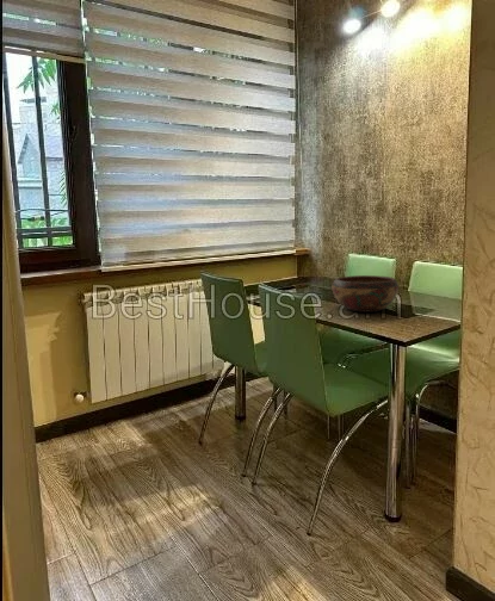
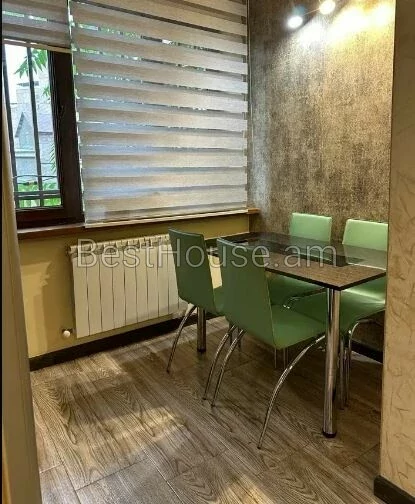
- decorative bowl (364, 293)
